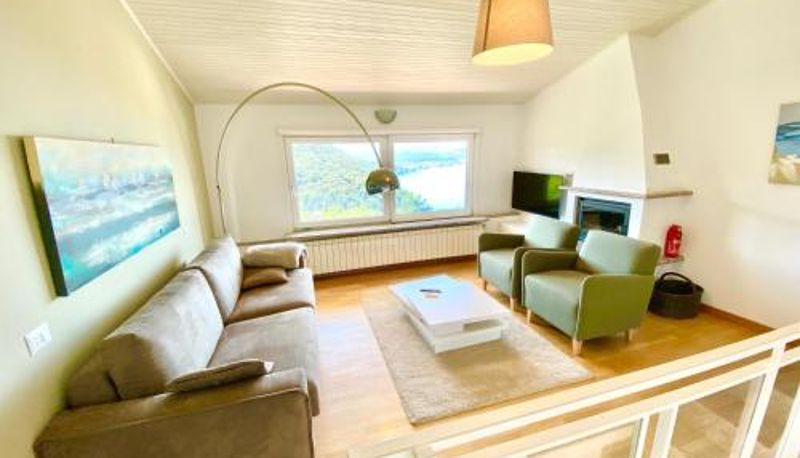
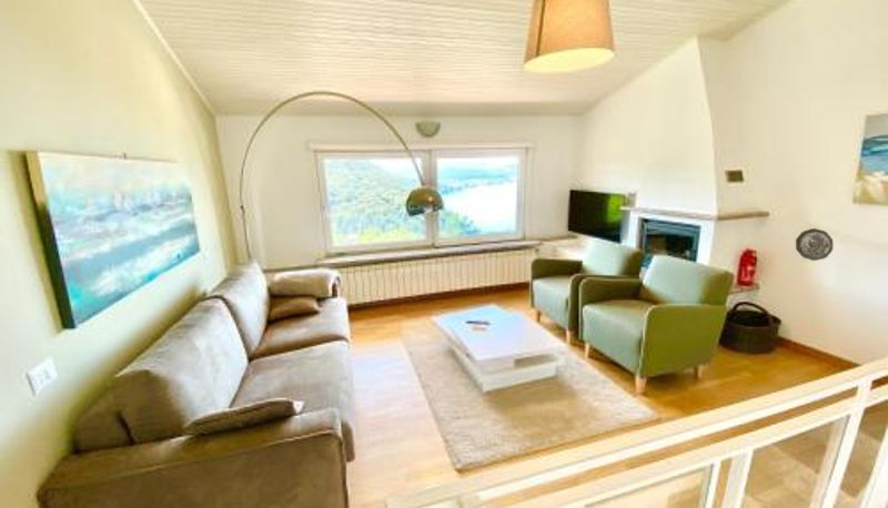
+ decorative plate (814, 244)
